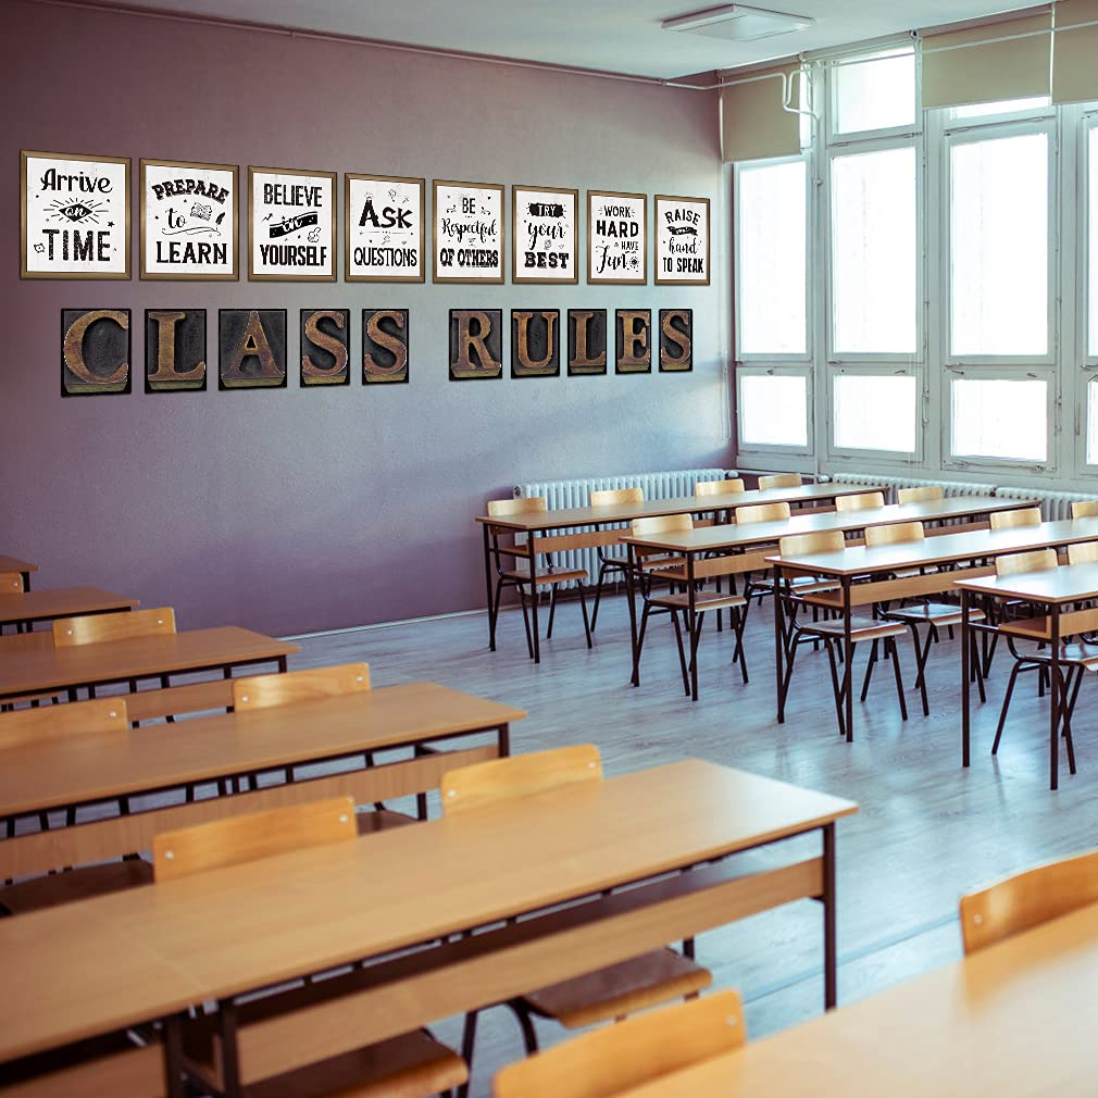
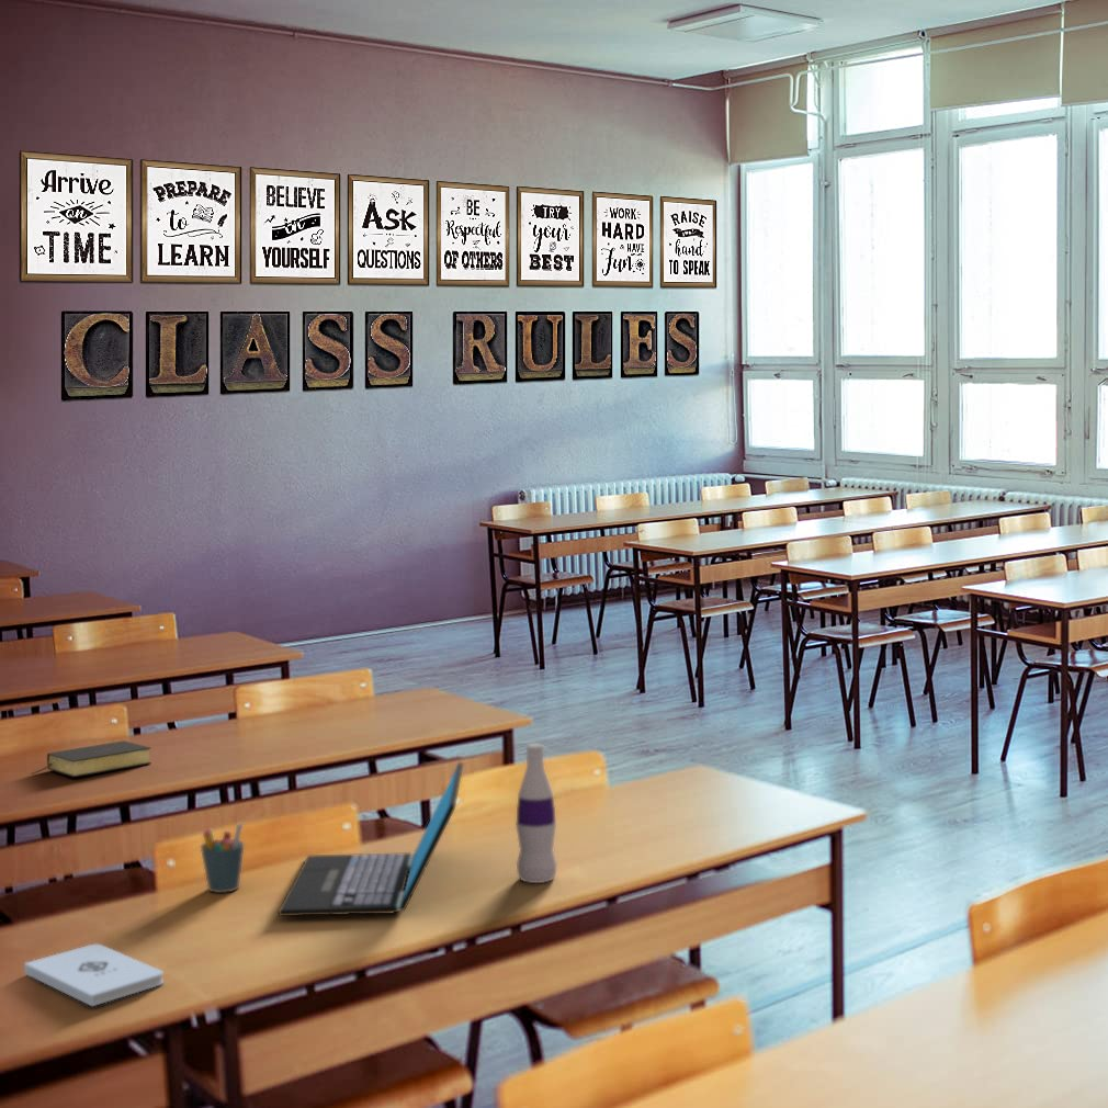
+ bible (90, 759)
+ laptop (376, 853)
+ notepad (94, 973)
+ bottle (535, 811)
+ pen holder (222, 855)
